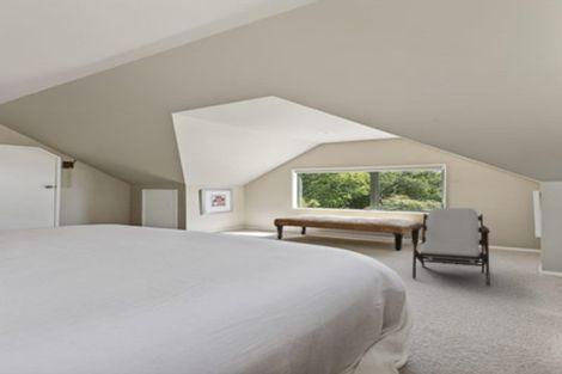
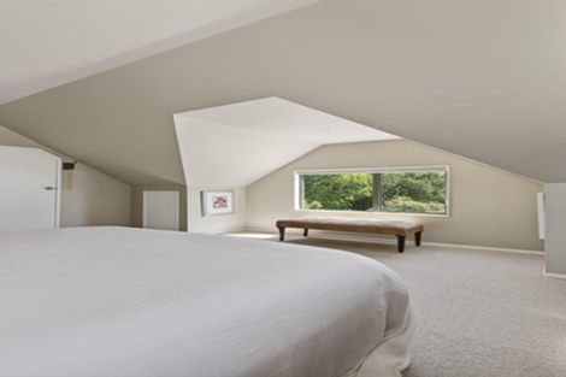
- armchair (451, 241)
